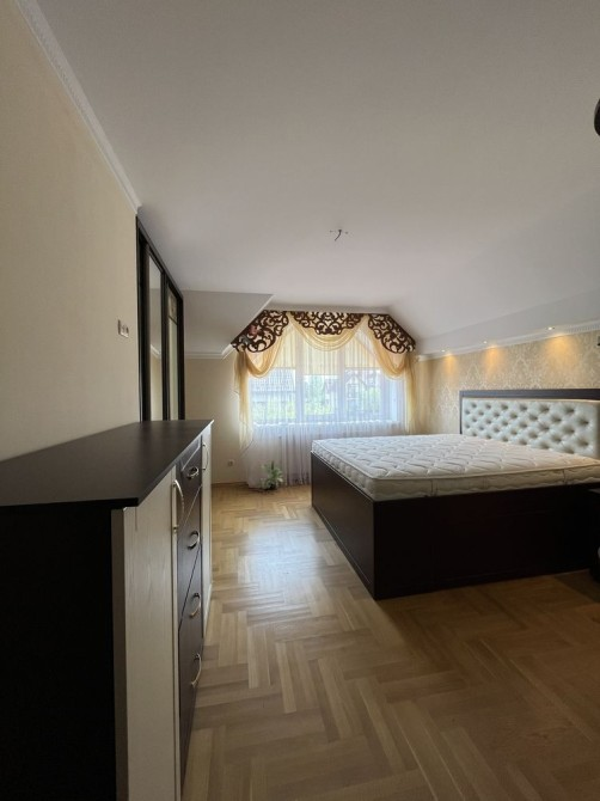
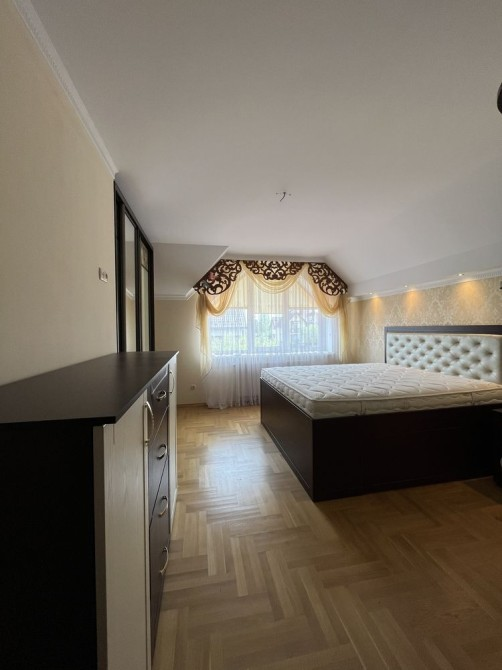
- potted plant (273, 475)
